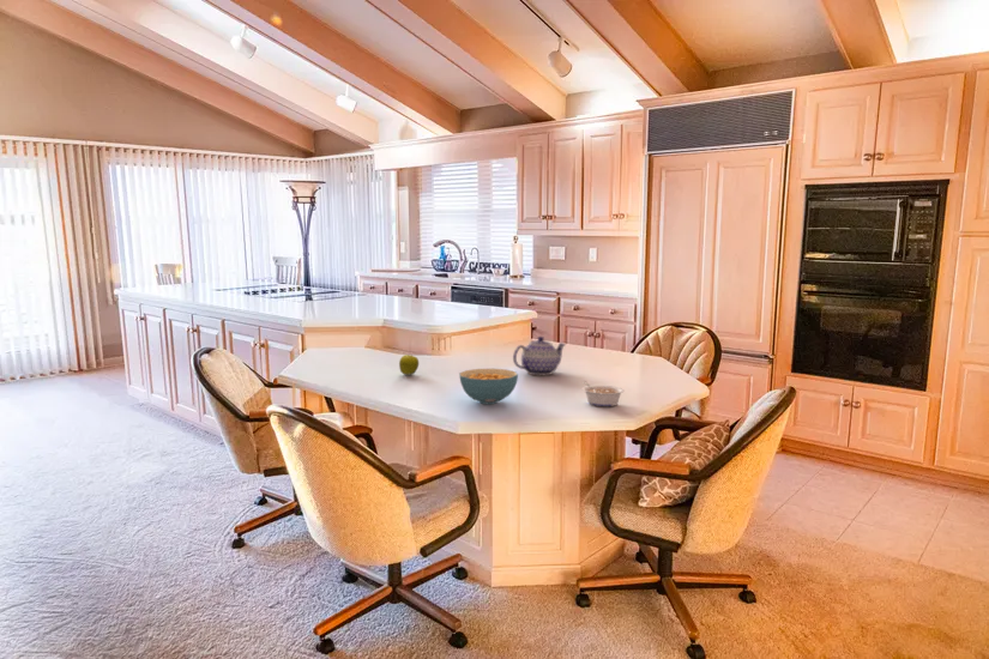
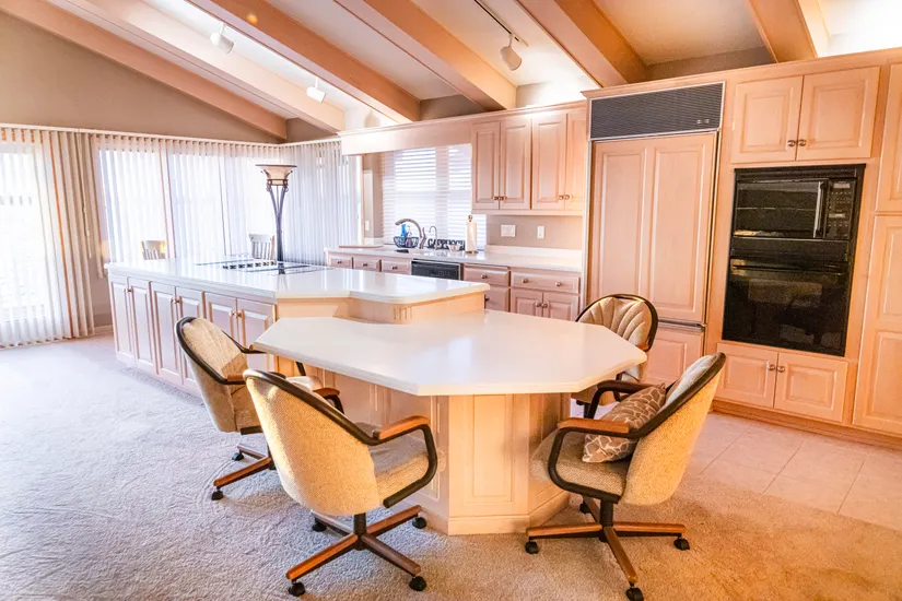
- legume (601, 394)
- teapot (539, 355)
- cereal bowl (488, 387)
- fruit (409, 364)
